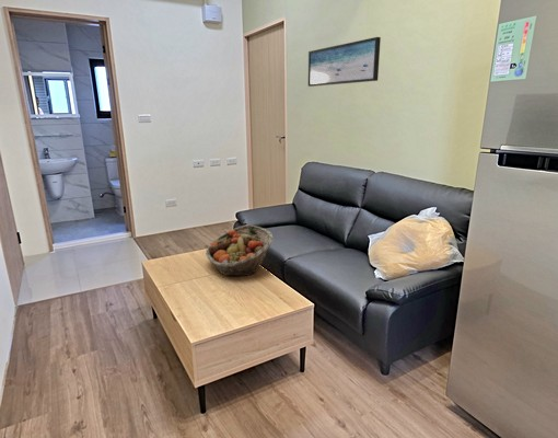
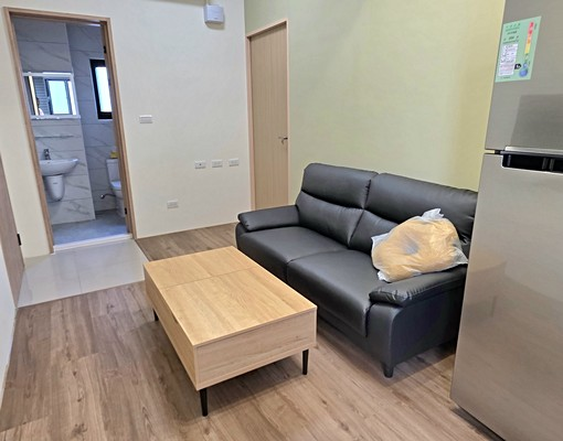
- fruit basket (239, 250)
- wall art (339, 65)
